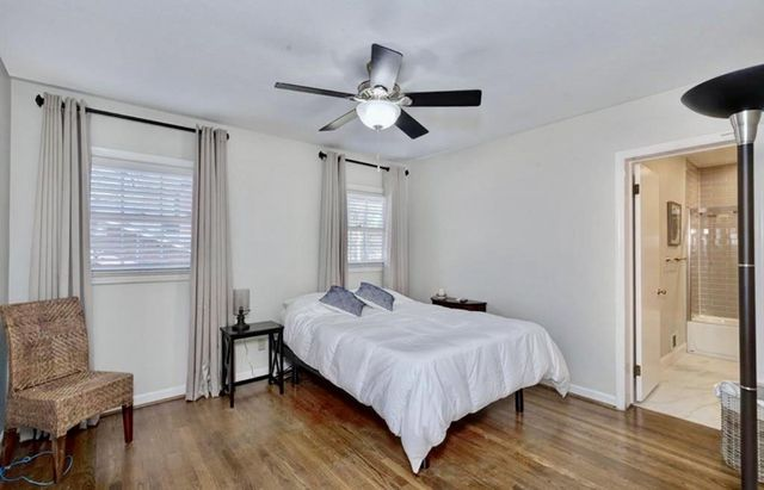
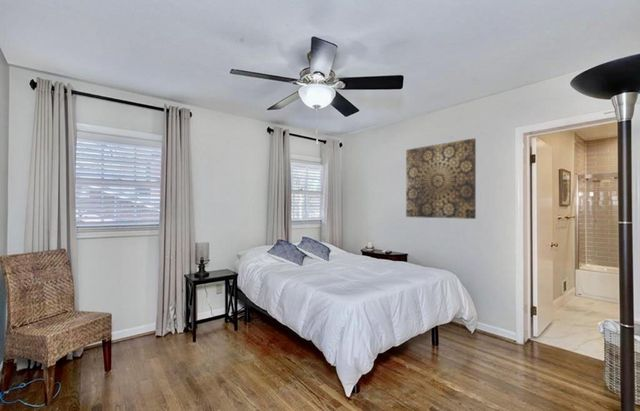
+ wall art (437, 181)
